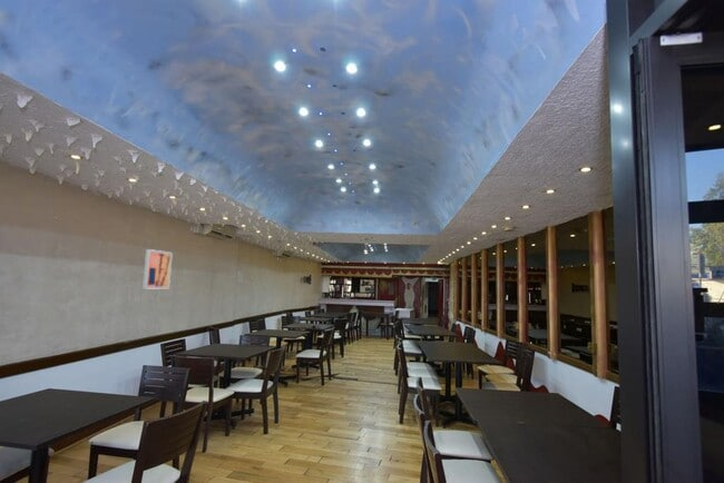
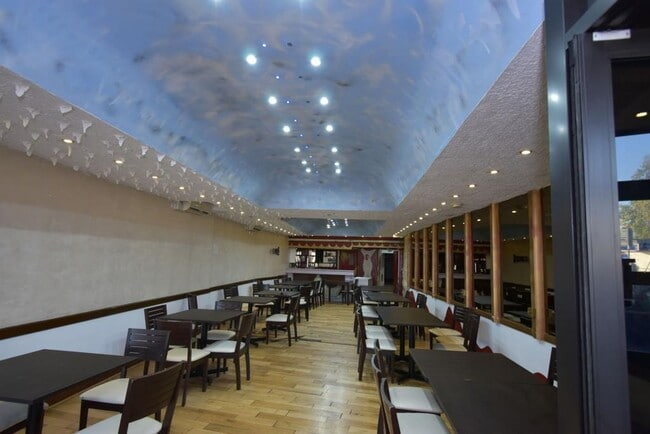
- wall art (158, 269)
